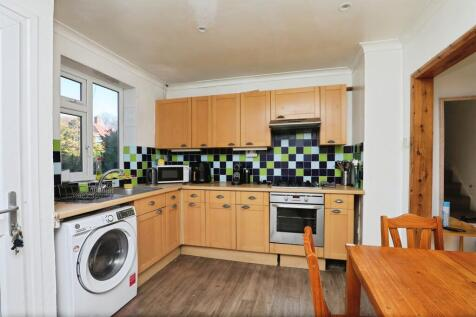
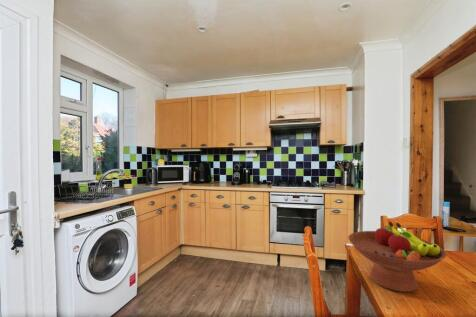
+ fruit bowl (392, 255)
